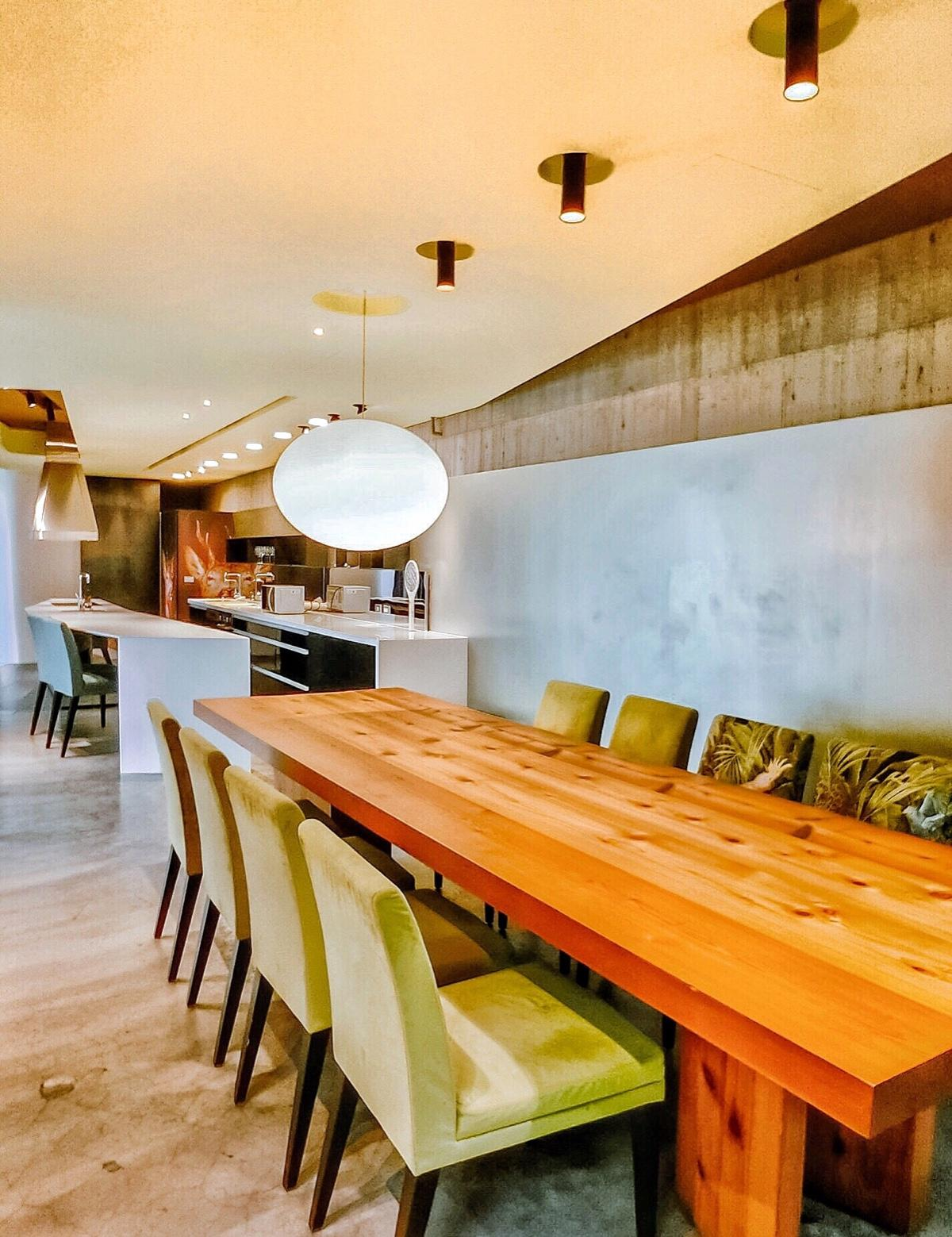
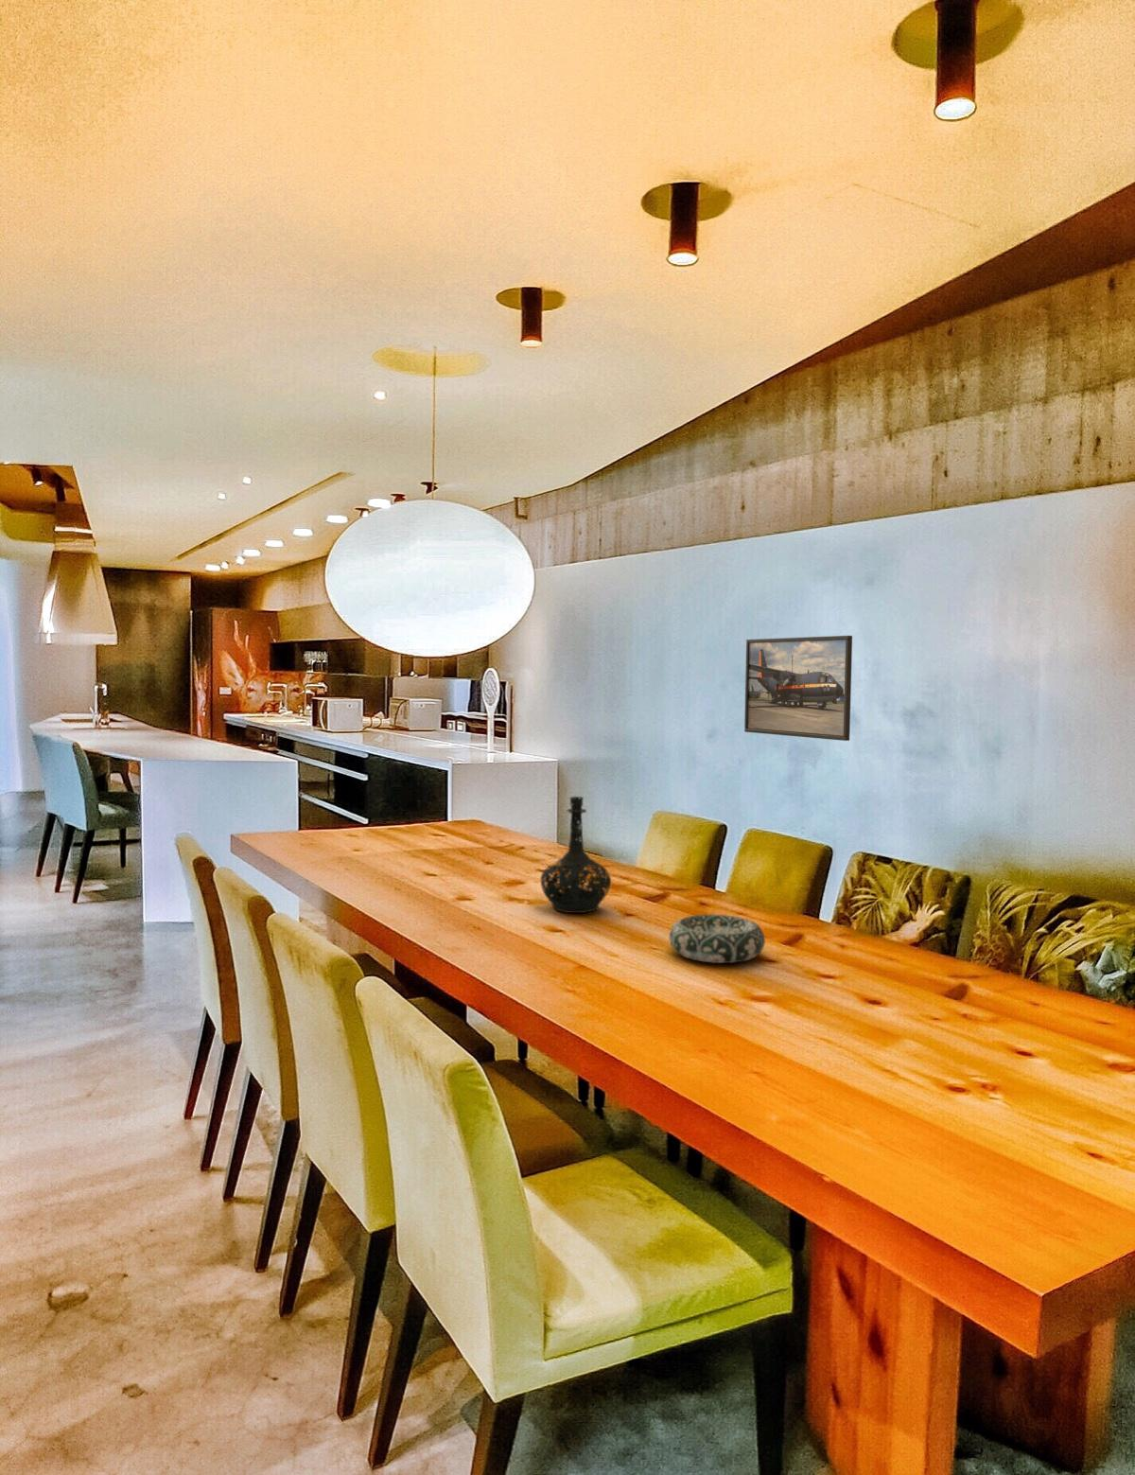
+ decorative bowl (717, 938)
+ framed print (794, 687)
+ bottle (576, 853)
